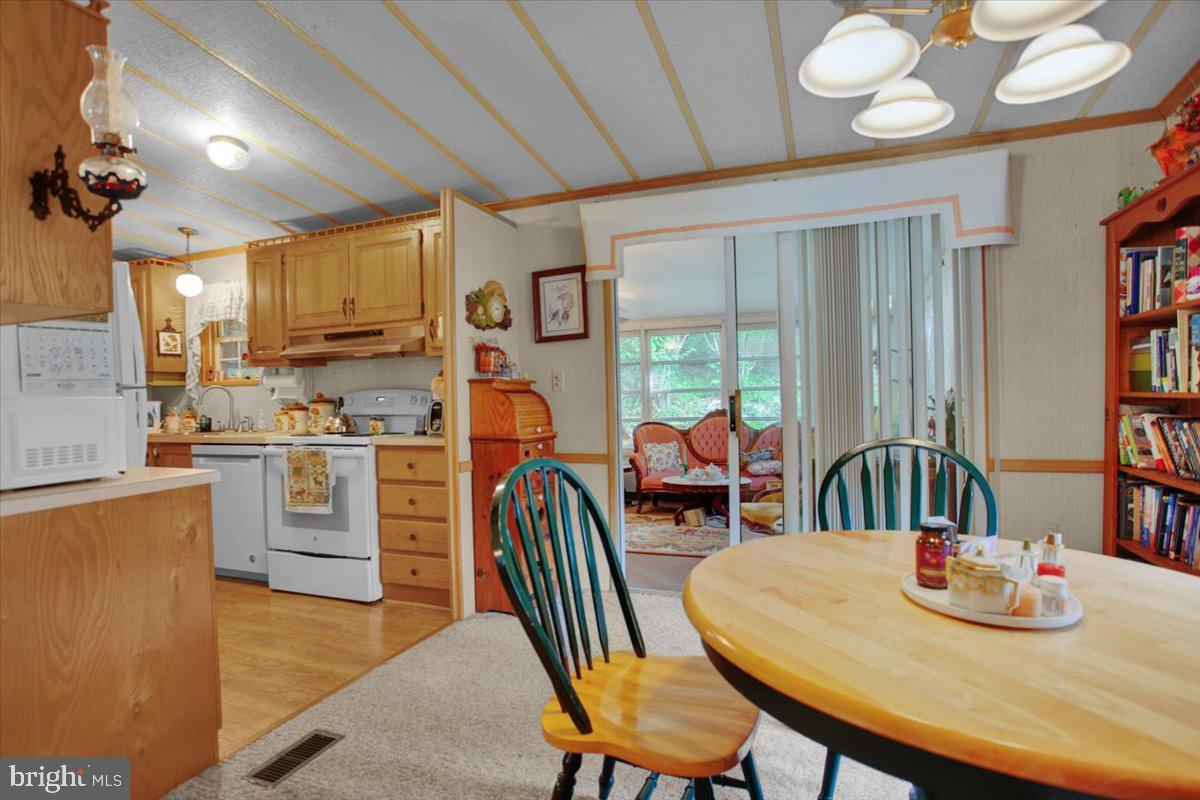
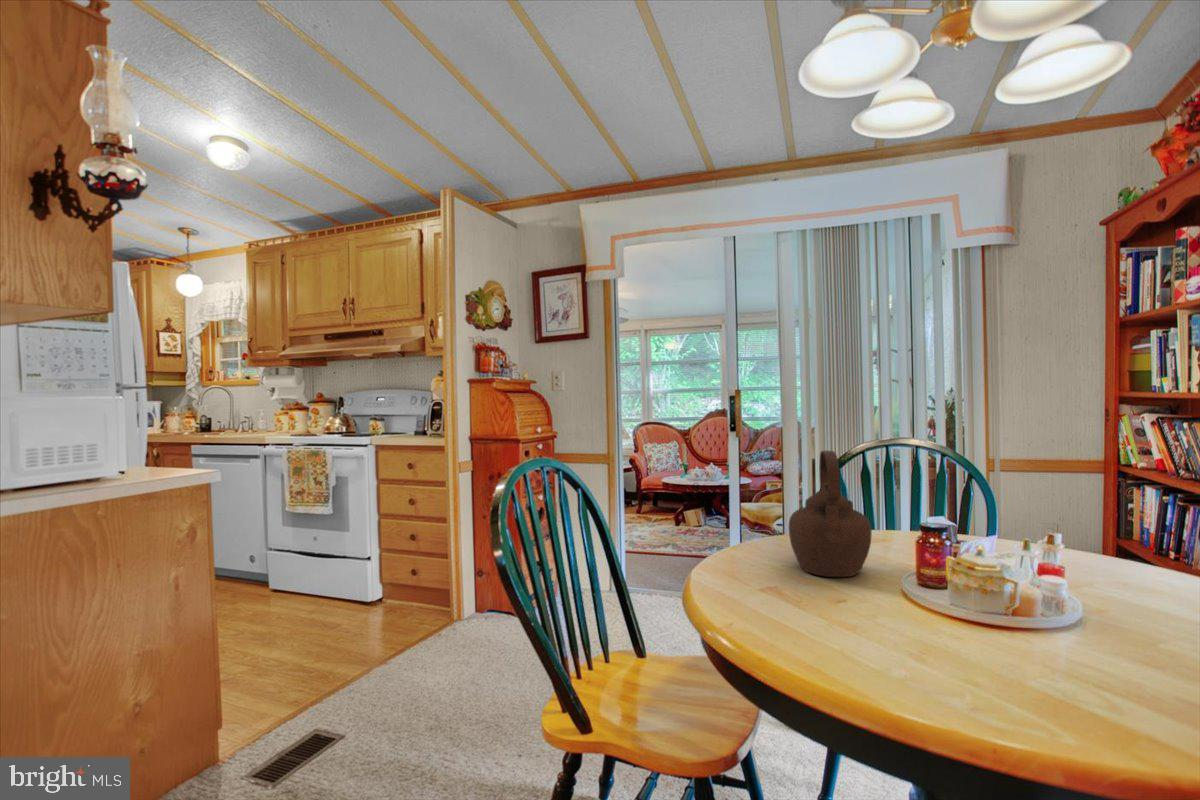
+ teapot (827, 508)
